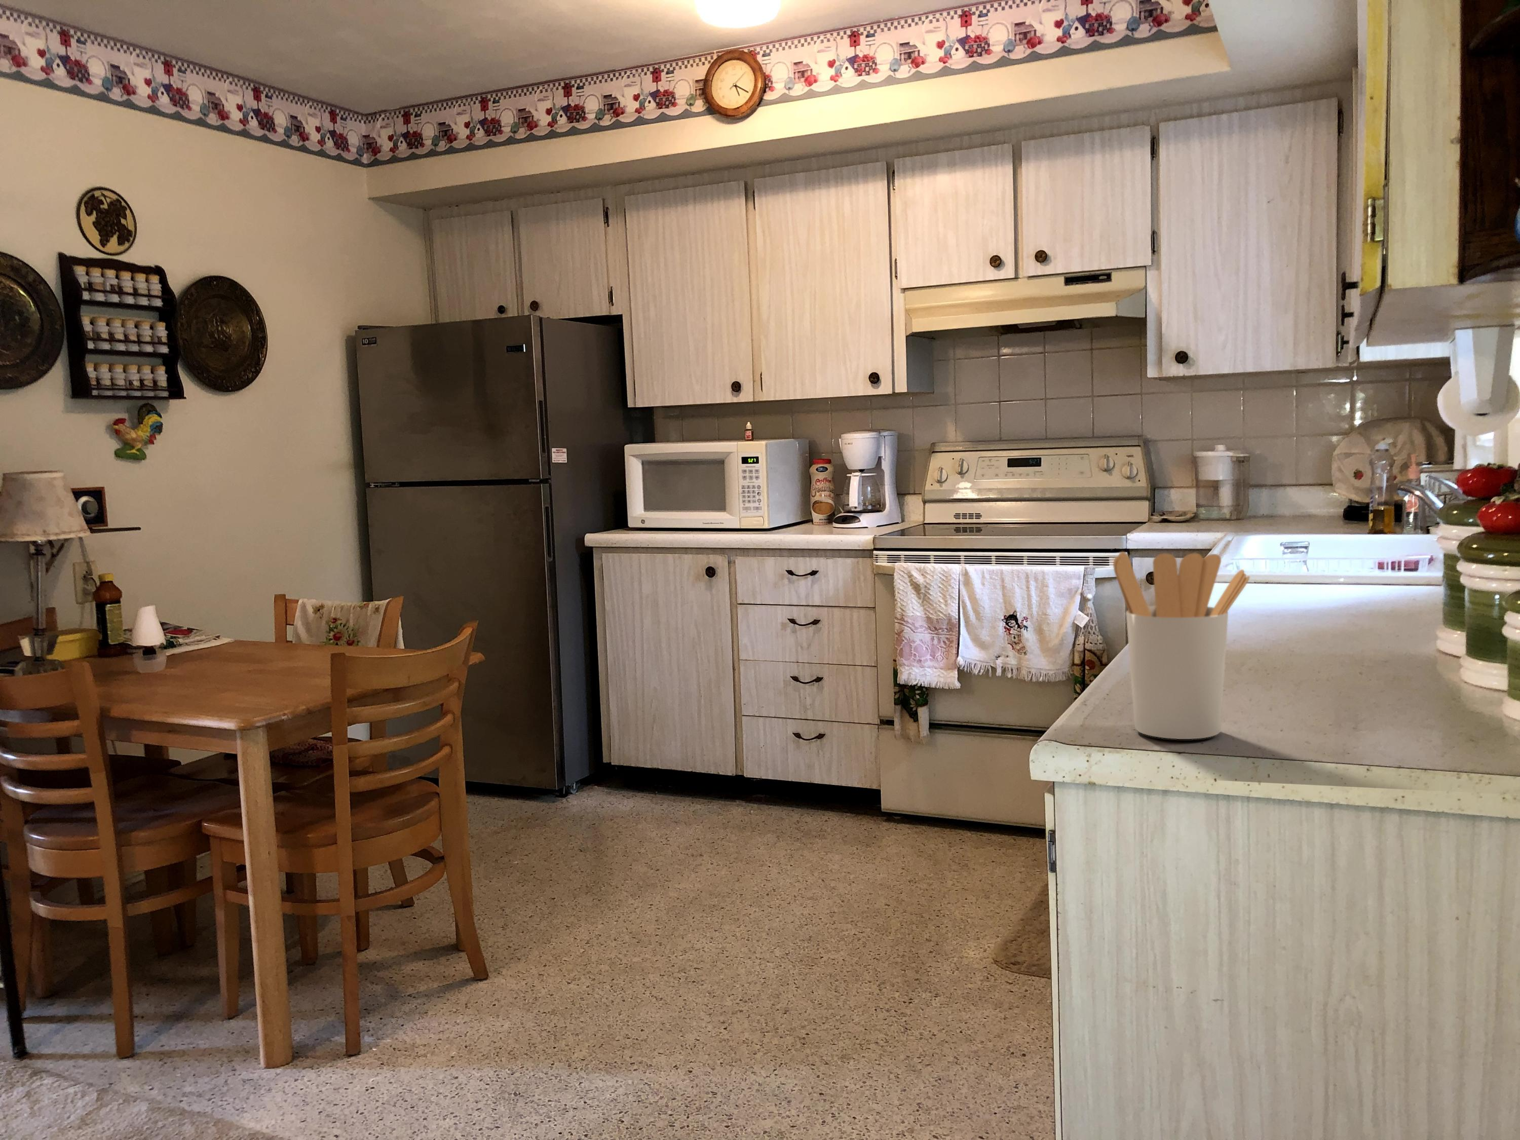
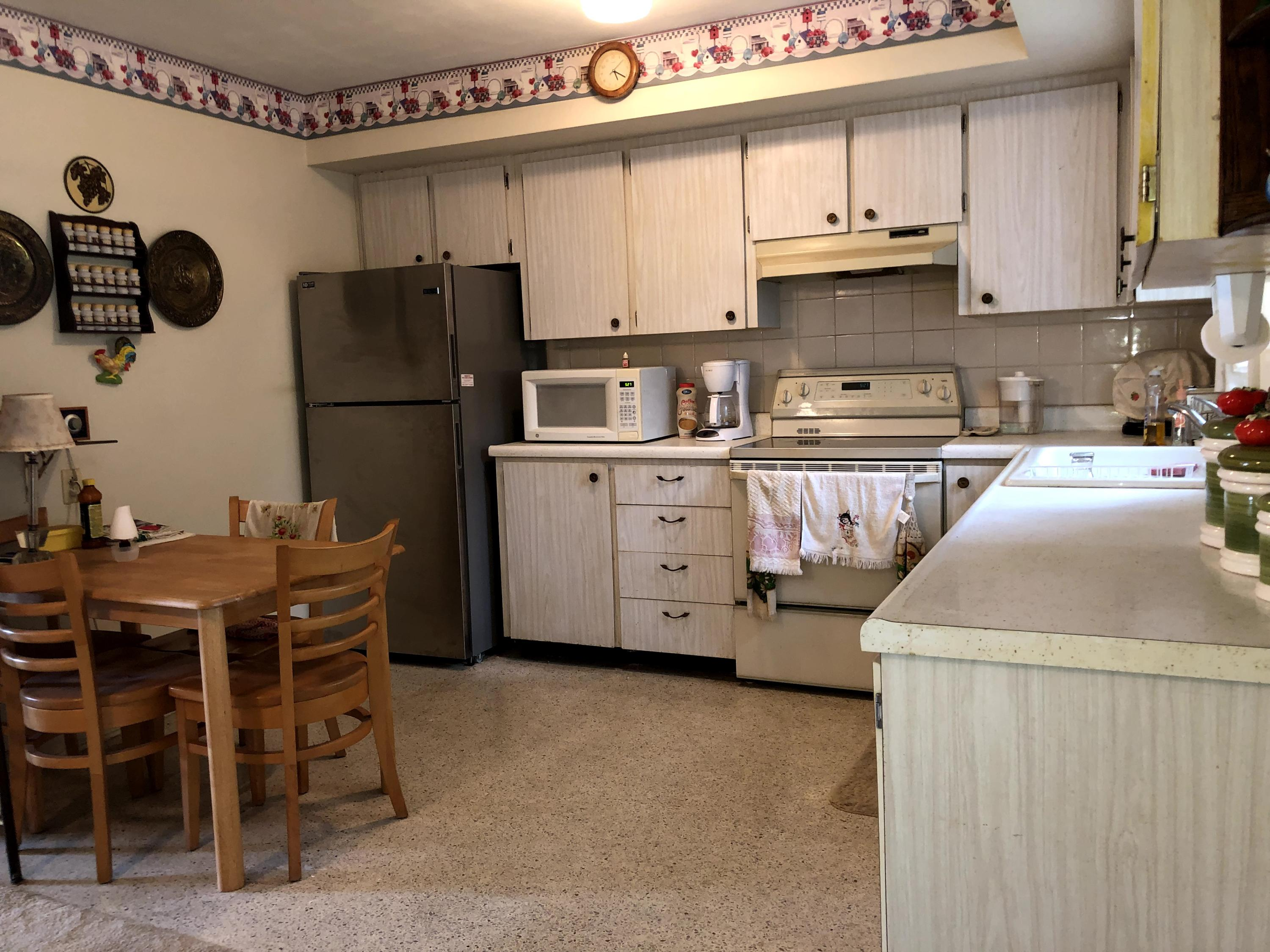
- utensil holder (1180, 638)
